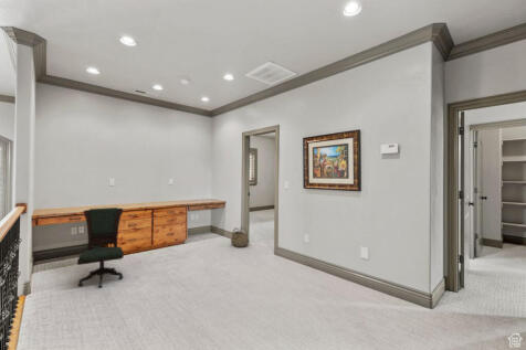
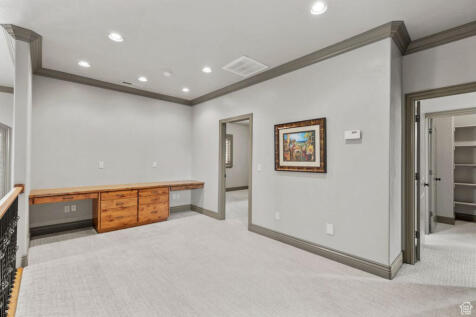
- office chair (102, 244)
- basket (240, 236)
